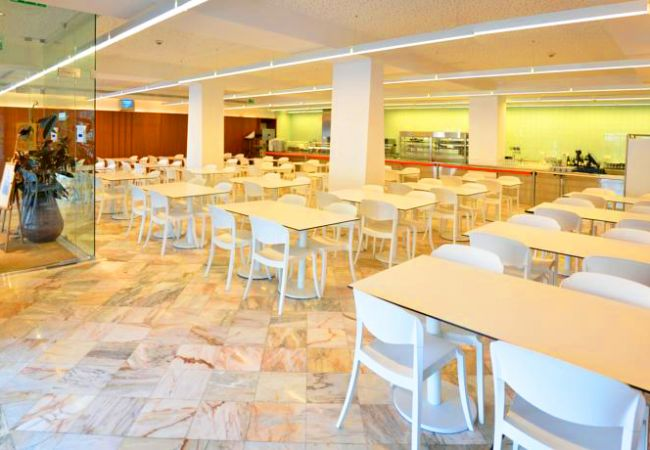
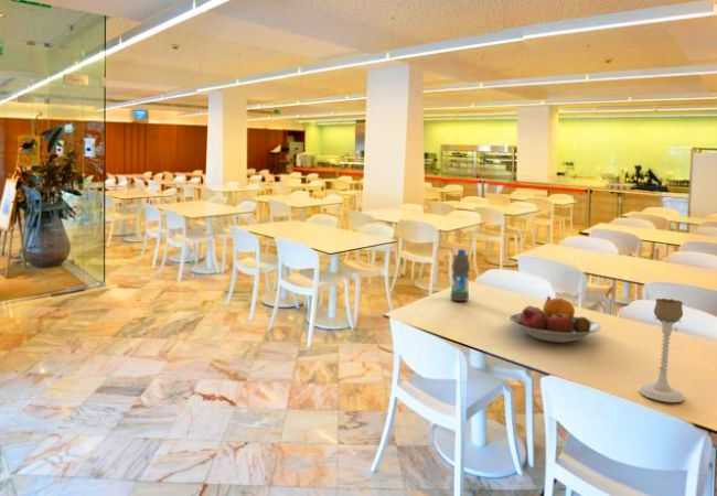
+ candle holder (665, 347)
+ fruit bowl (553, 317)
+ water bottle (460, 274)
